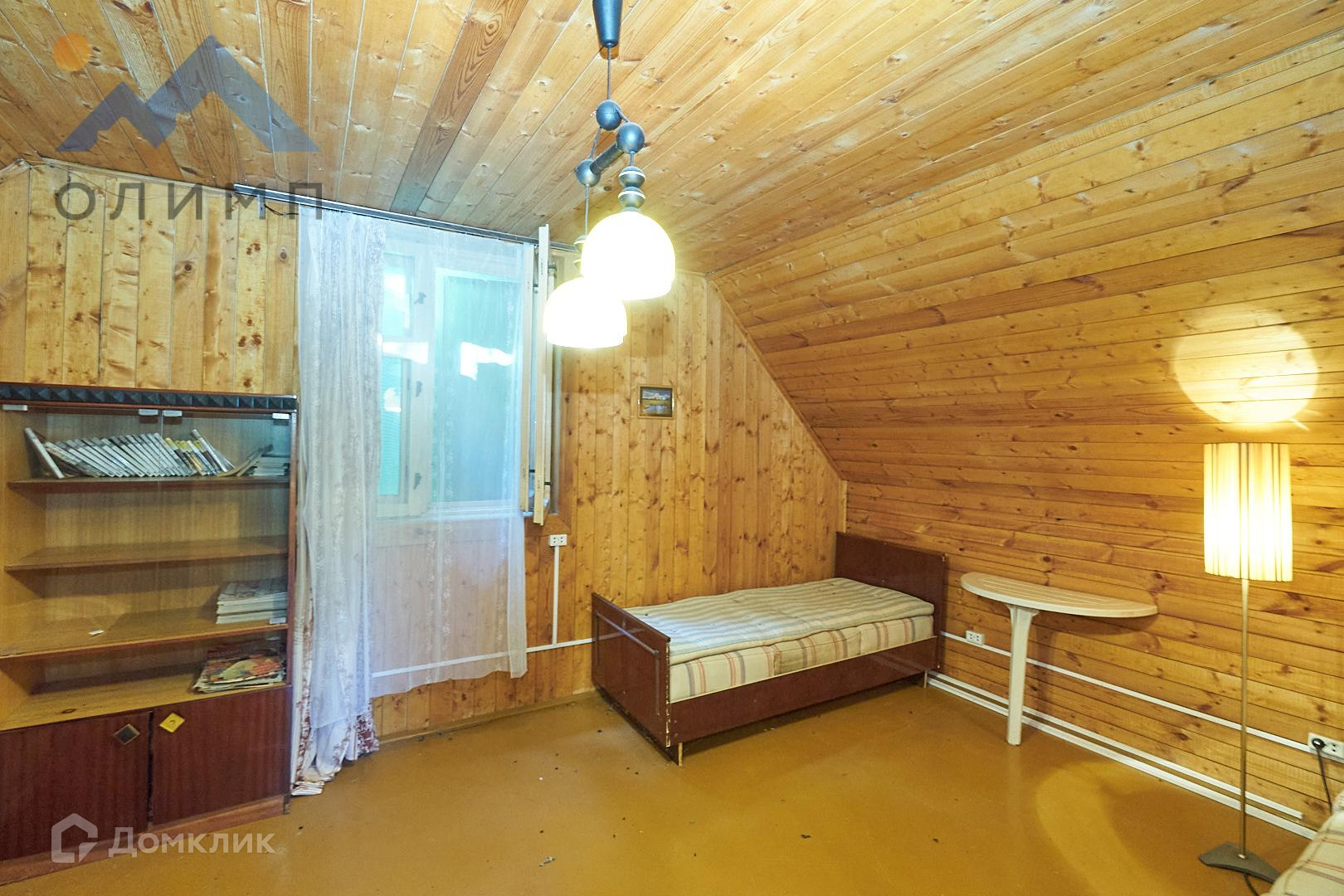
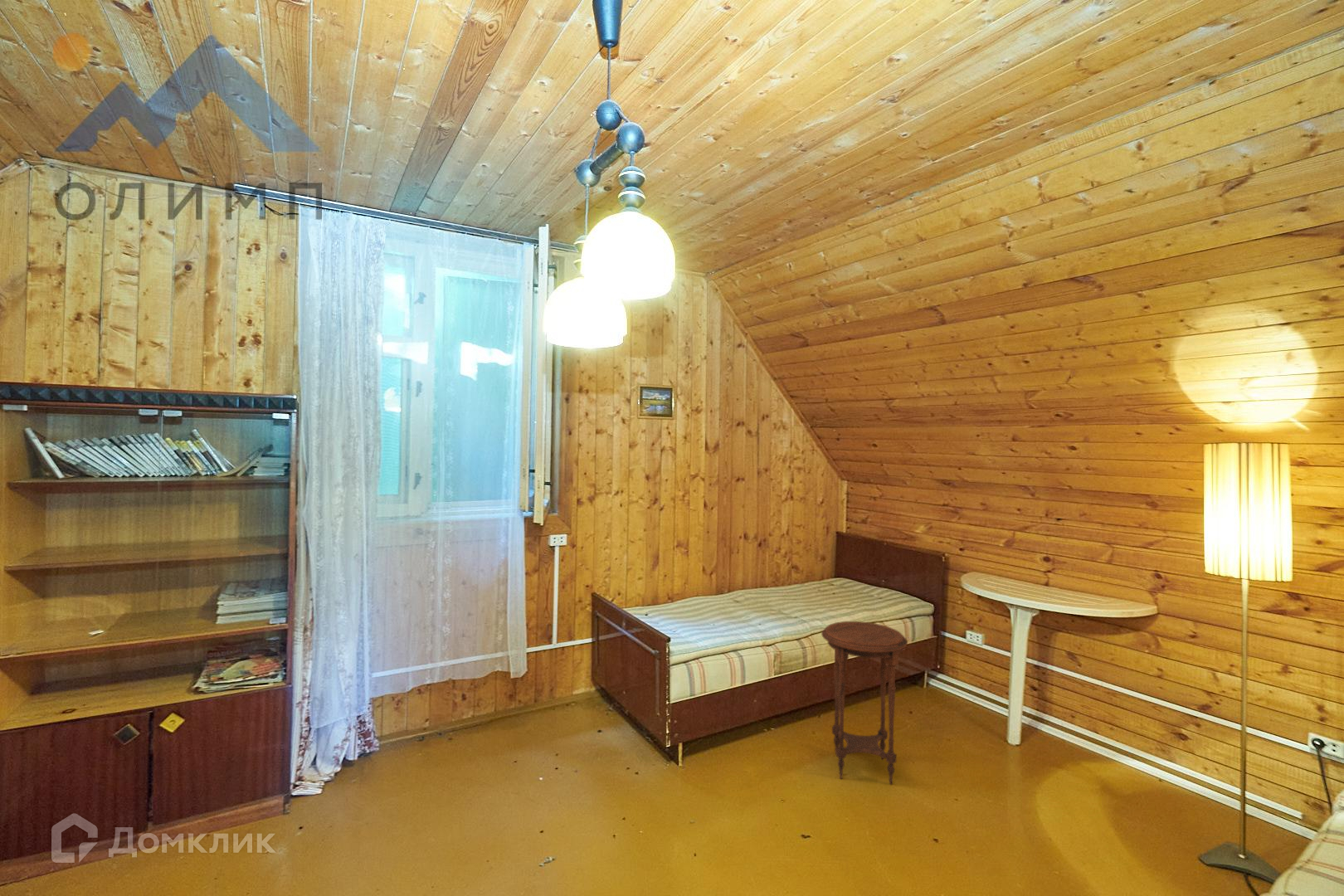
+ side table (881, 699)
